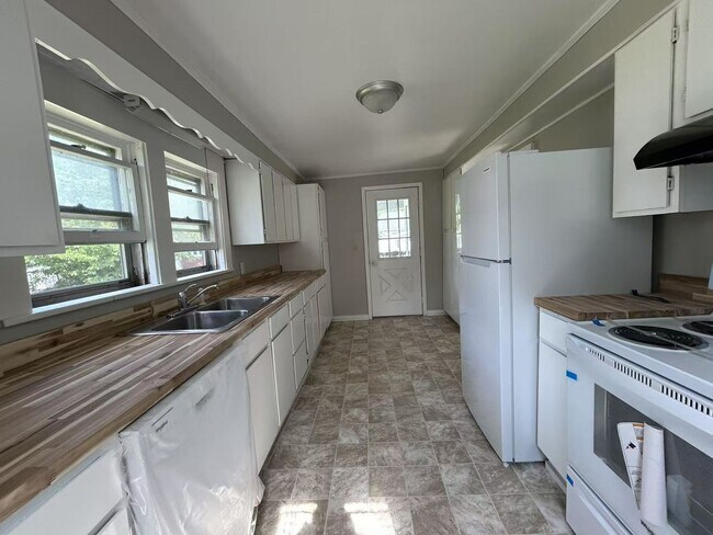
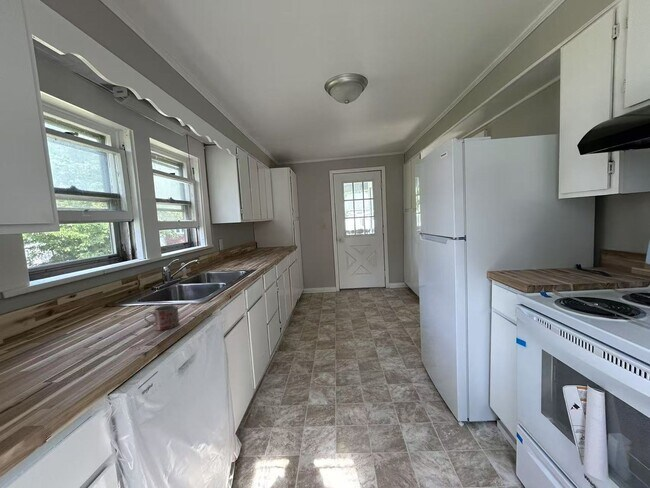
+ mug (162, 317)
